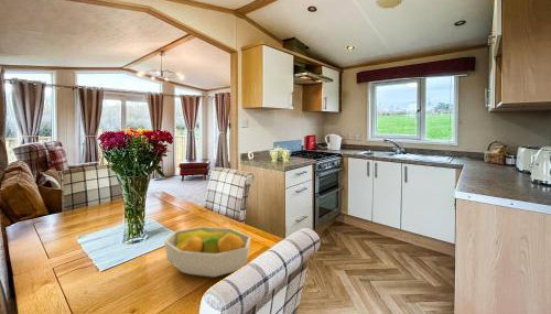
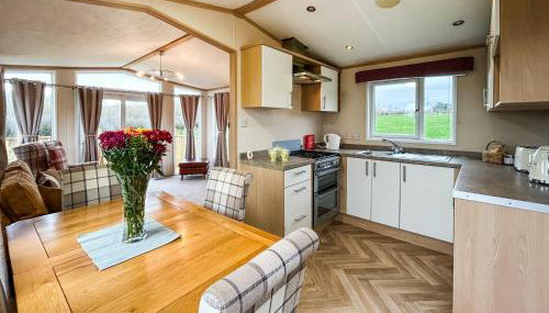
- fruit bowl (208, 245)
